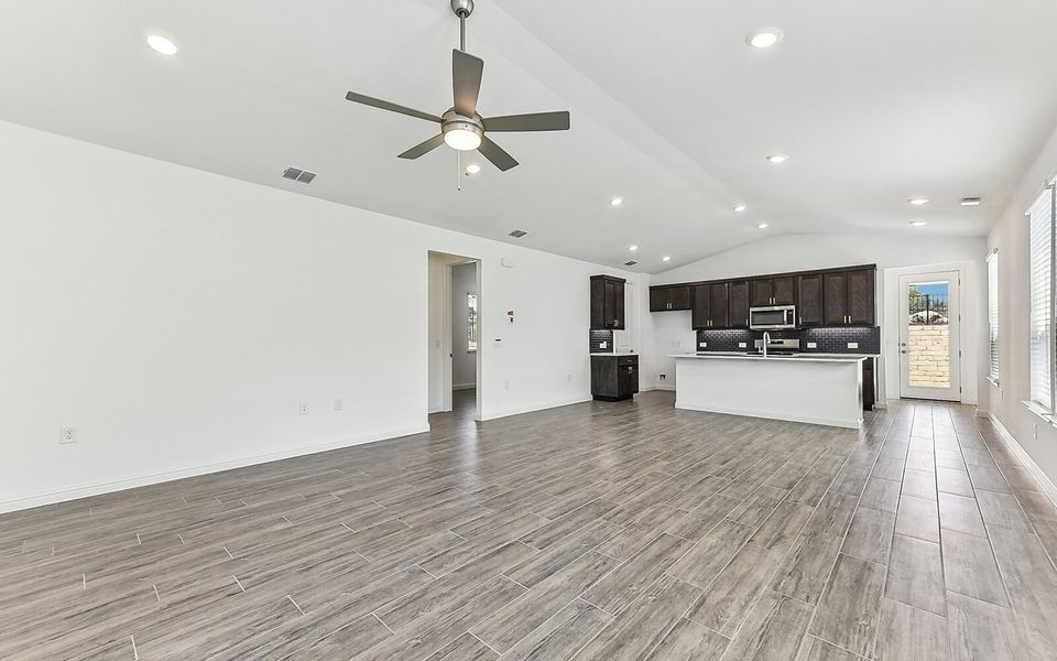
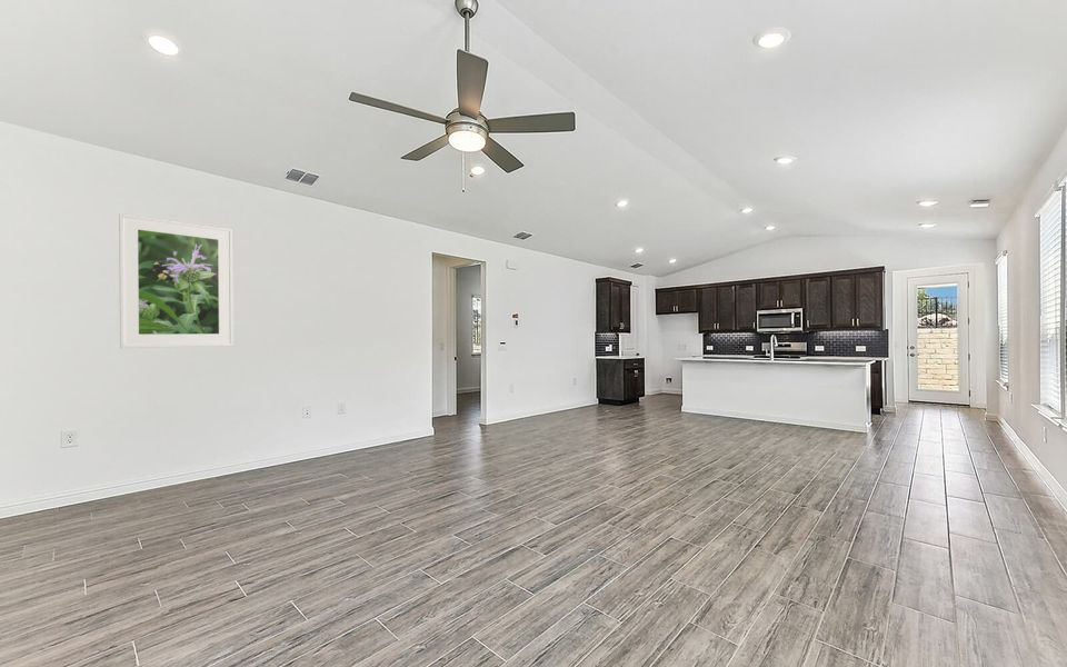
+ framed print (180, 283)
